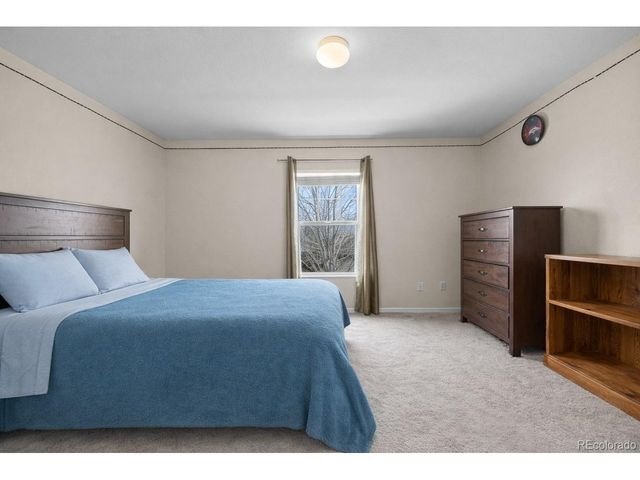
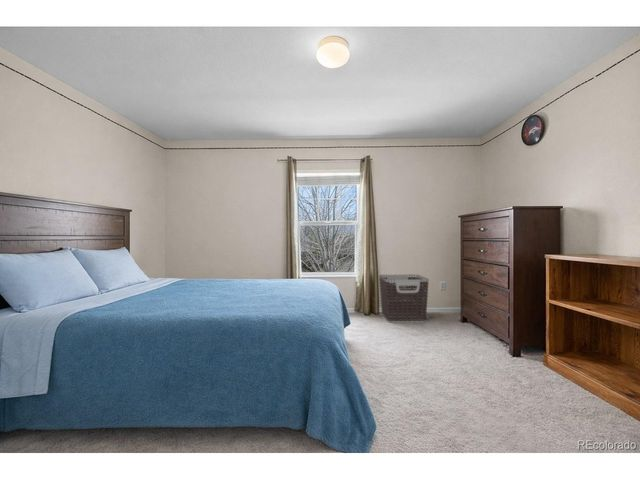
+ clothes hamper (402, 297)
